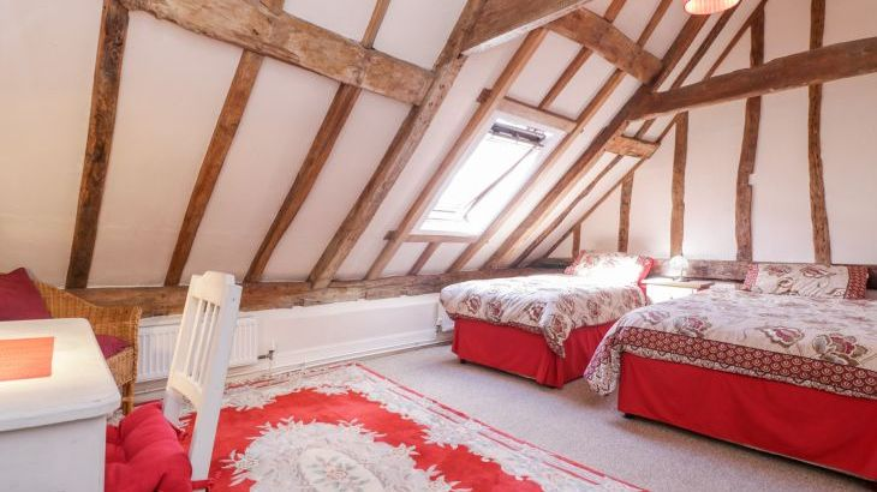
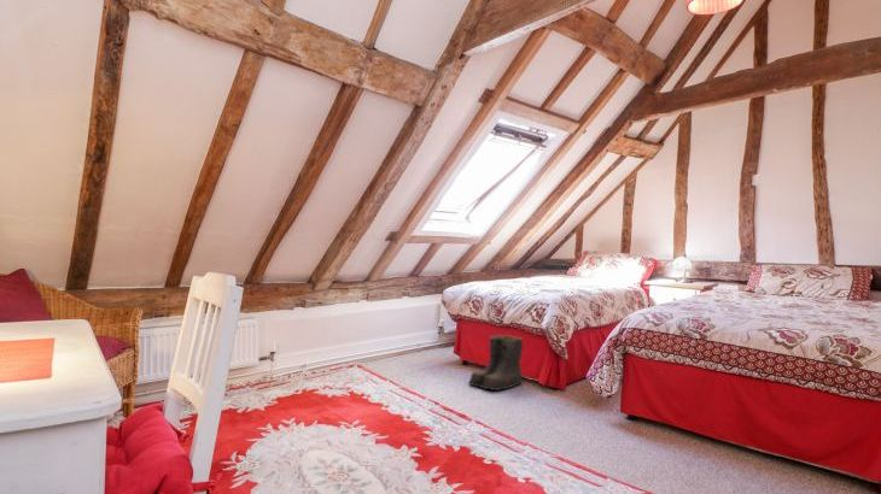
+ boots (496, 360)
